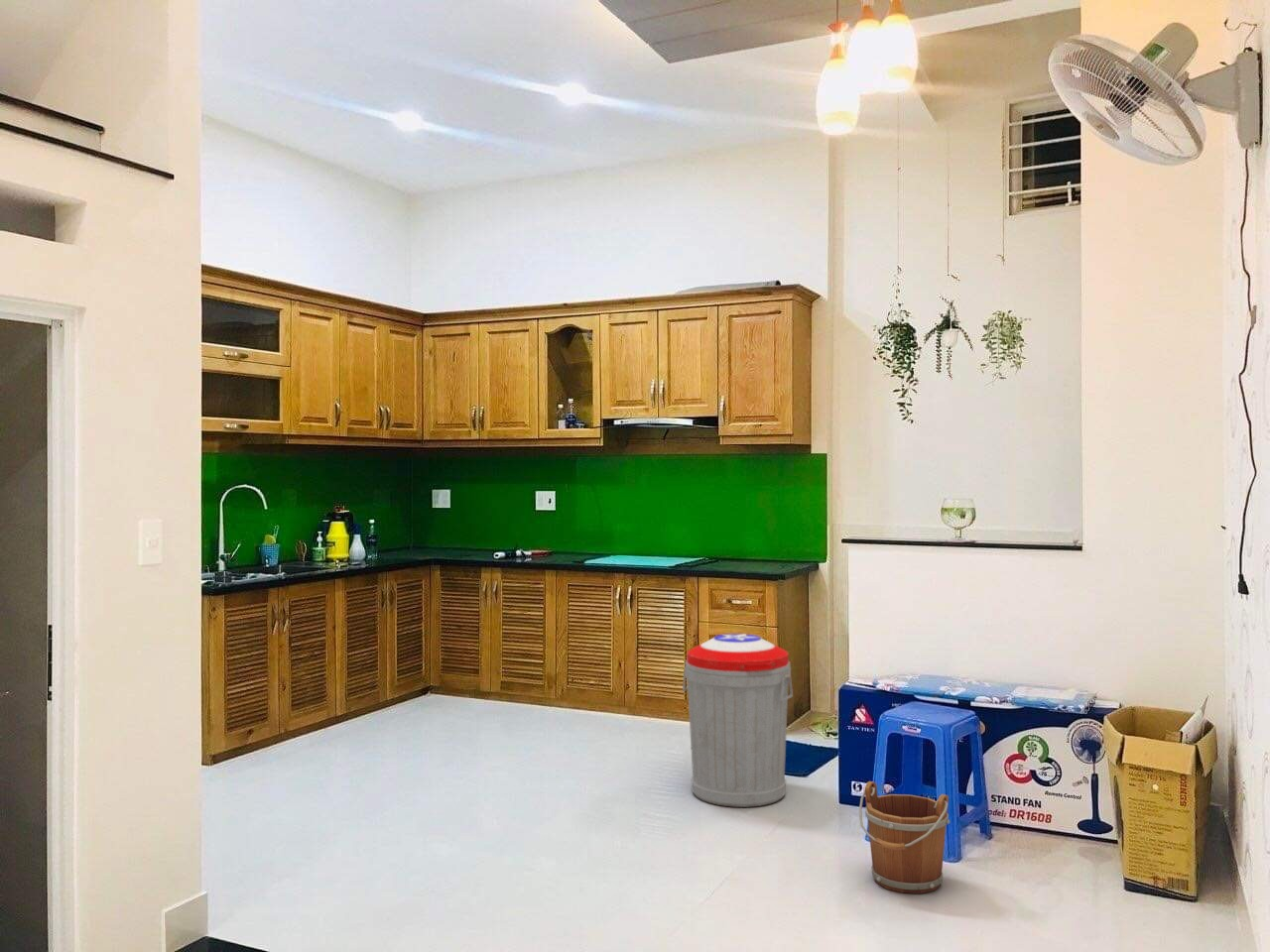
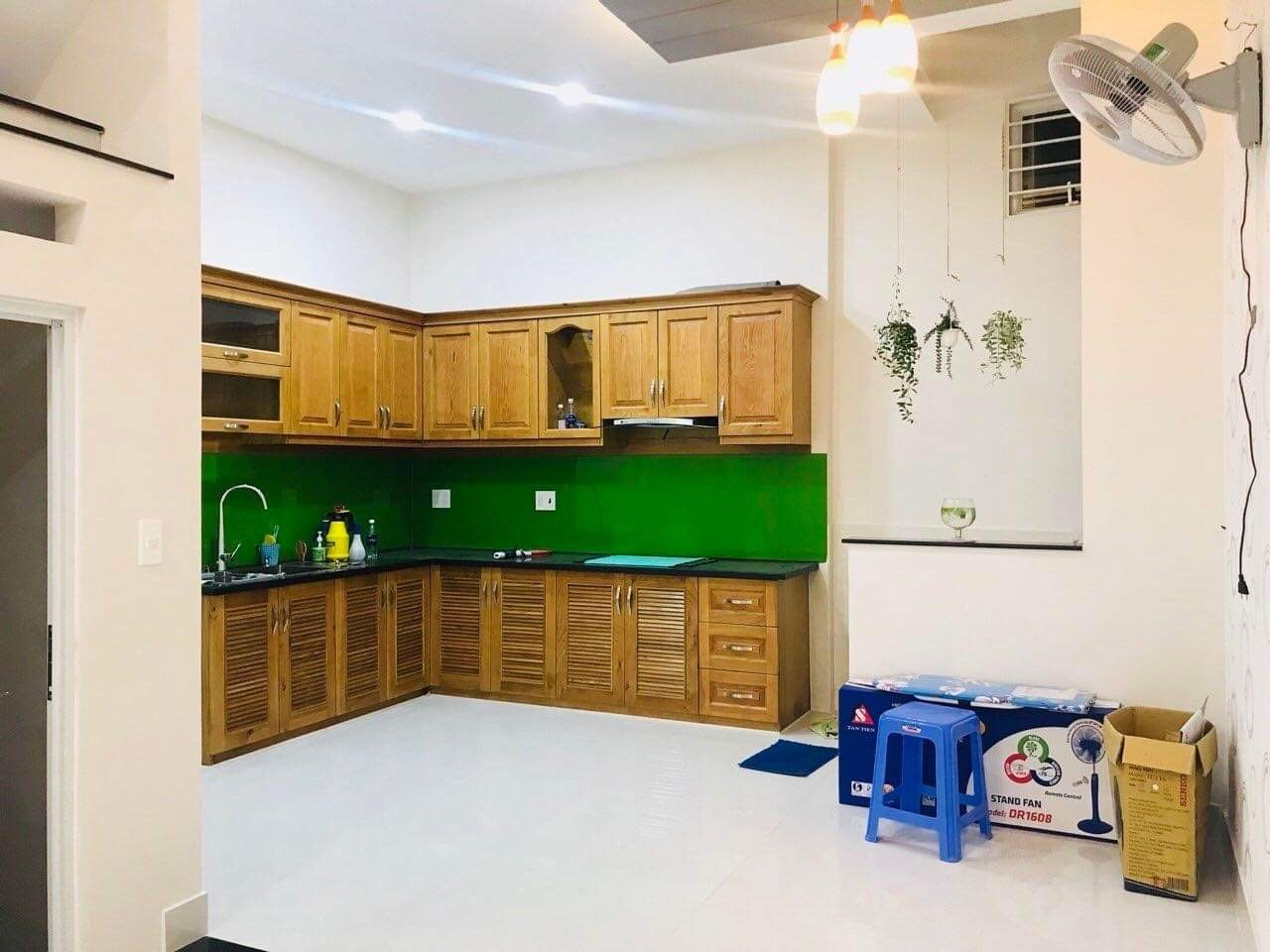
- trash can (737, 714)
- bucket (905, 835)
